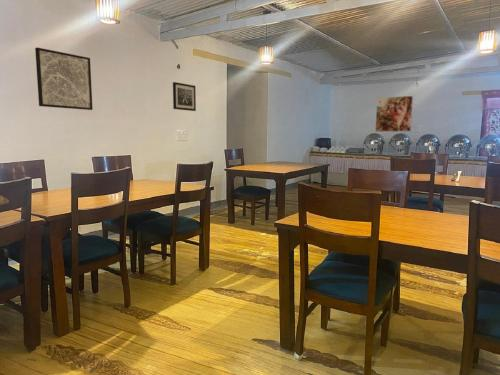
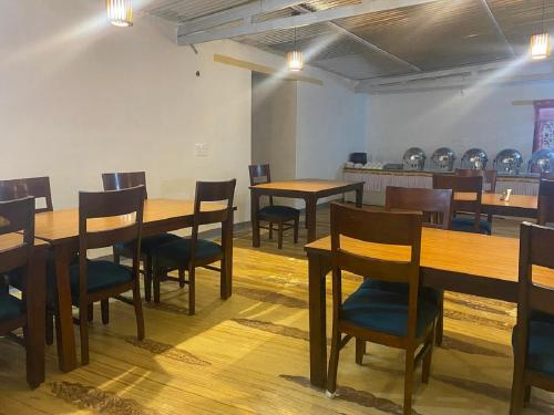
- wall art (184, 97)
- wall art (65, 80)
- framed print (393, 114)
